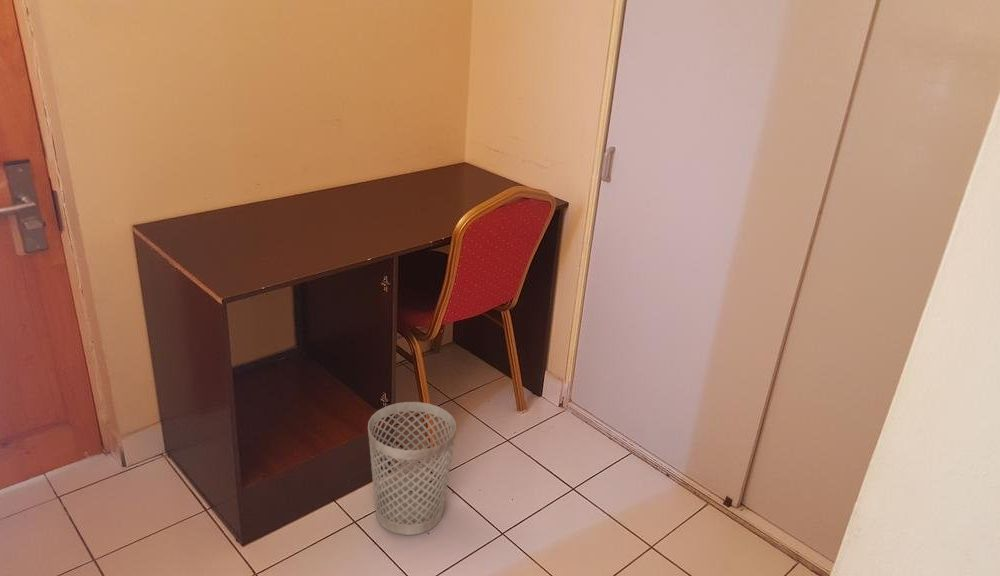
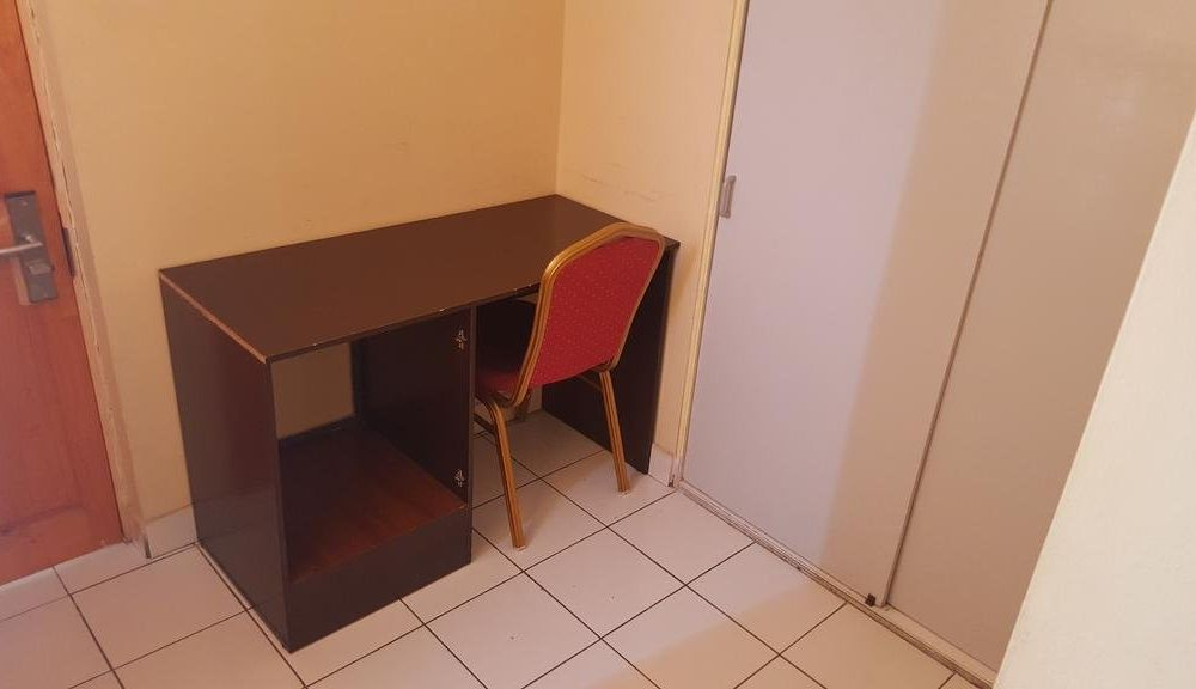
- wastebasket (411, 469)
